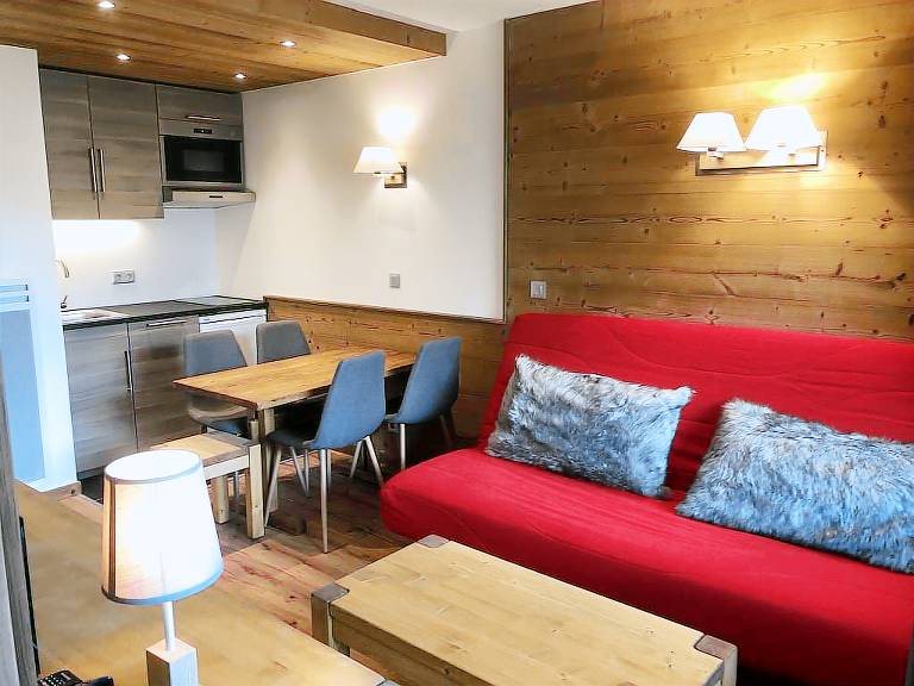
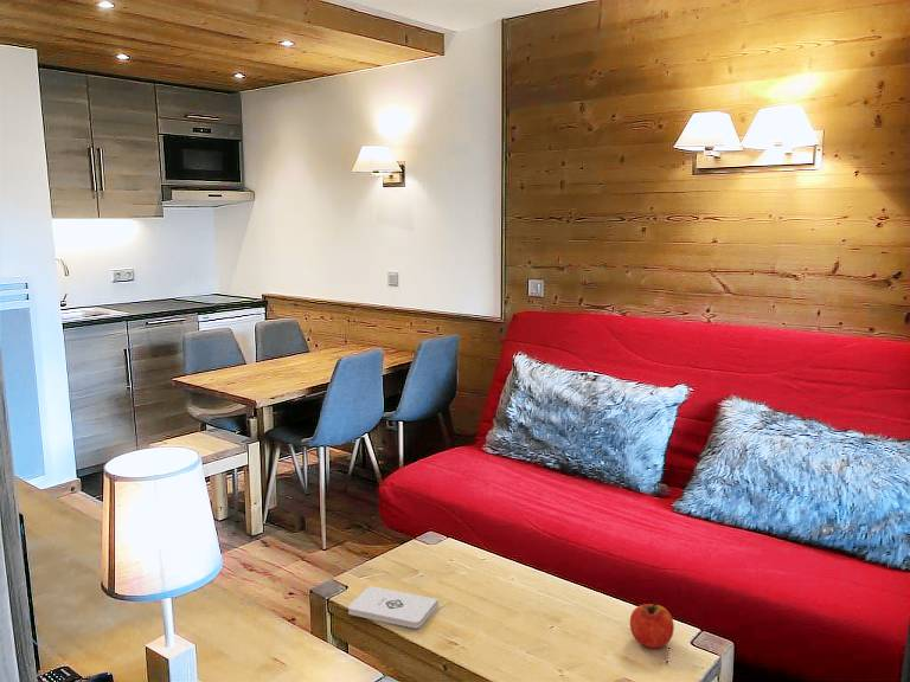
+ apple (652, 623)
+ notepad (392, 606)
